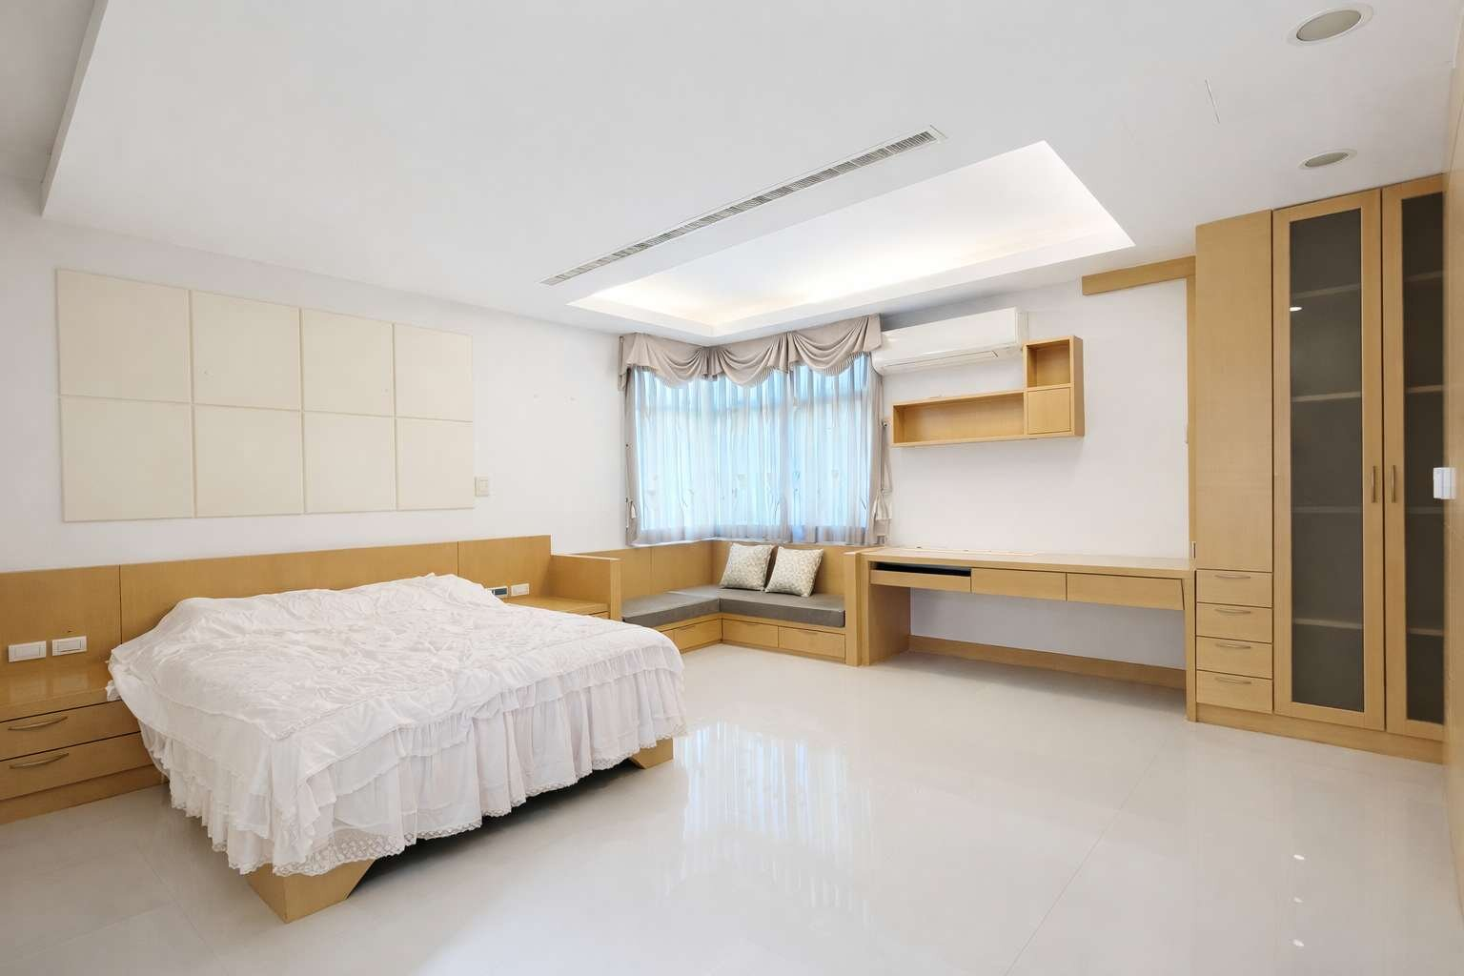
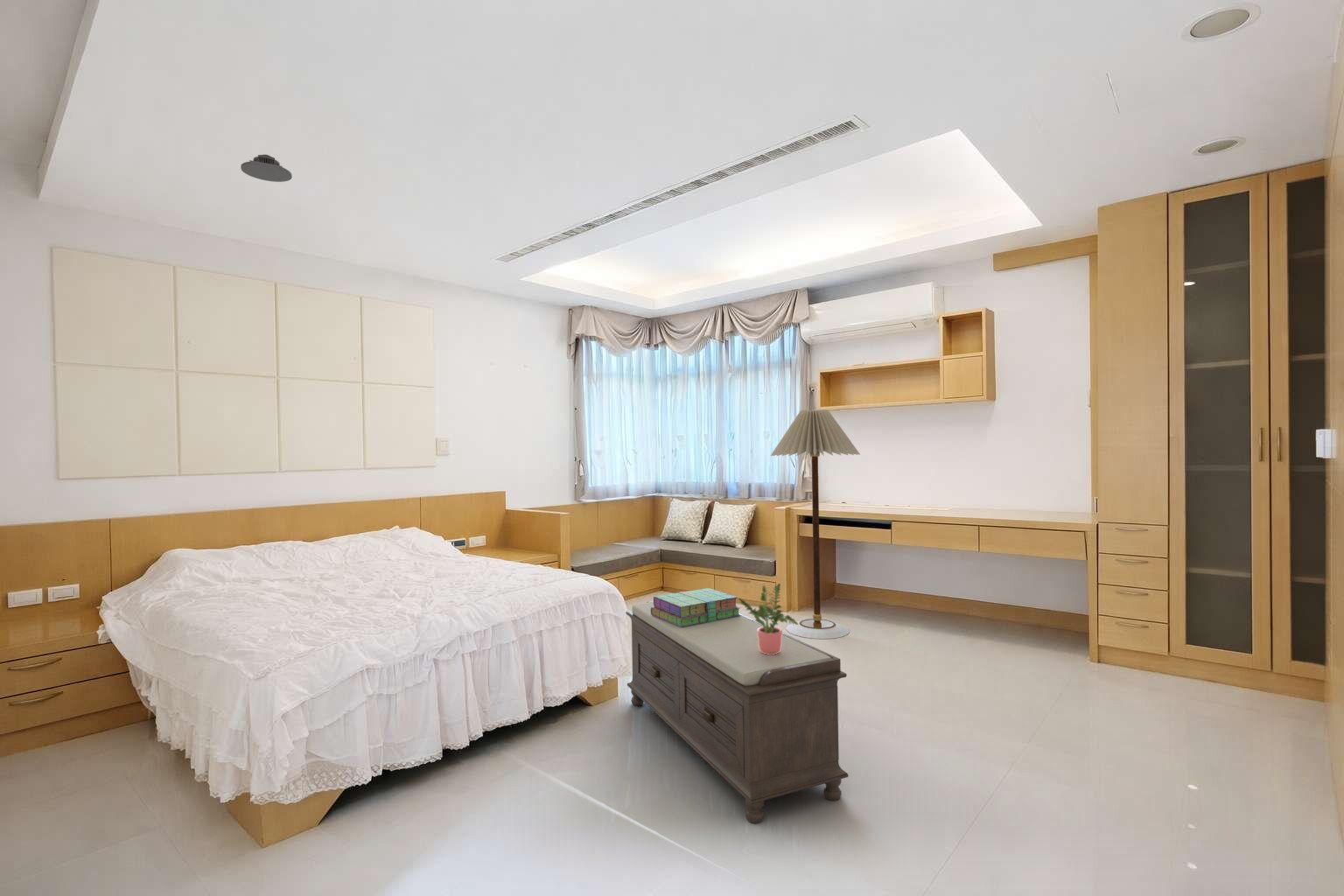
+ bench (718, 685)
+ stack of books (695, 606)
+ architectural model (266, 163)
+ floor lamp (816, 520)
+ potted plant (771, 620)
